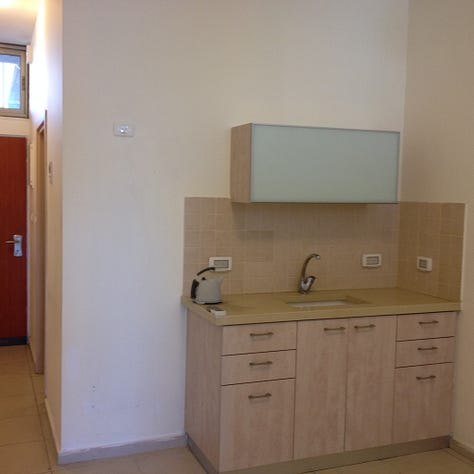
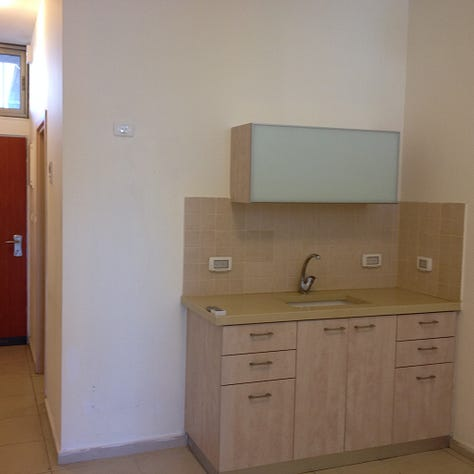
- kettle (207, 284)
